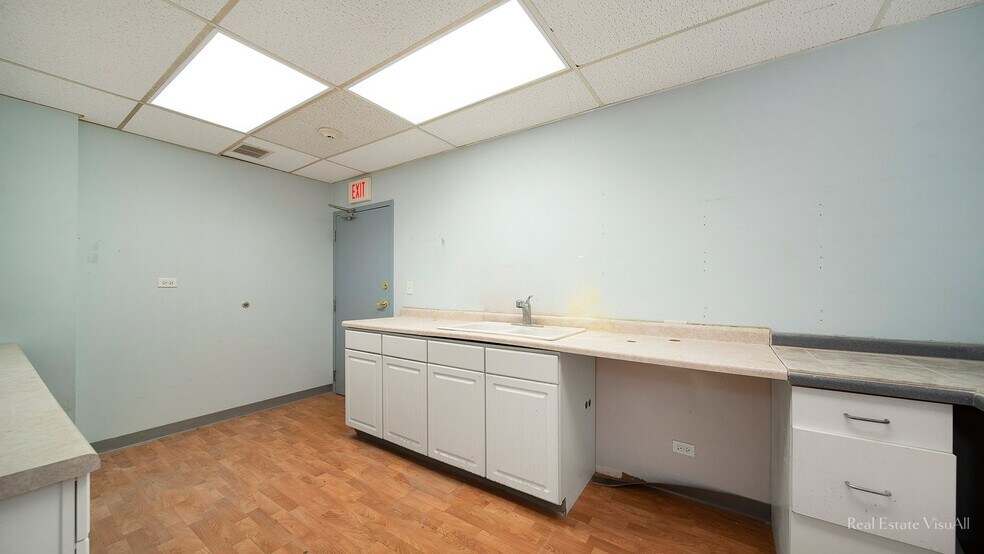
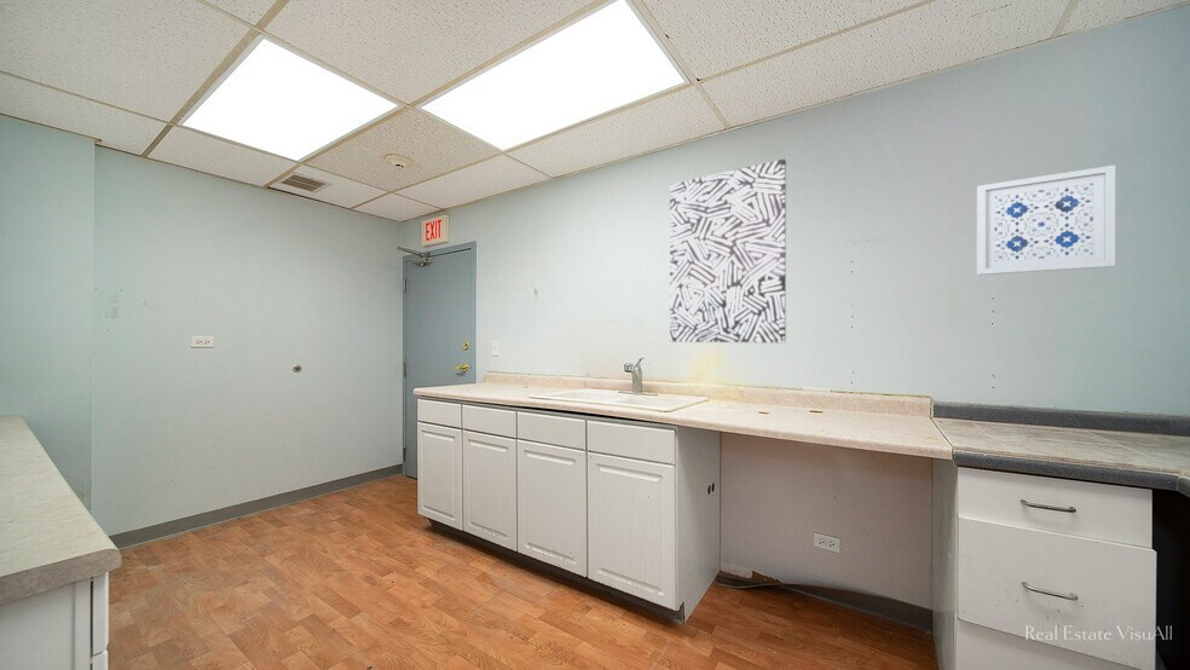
+ wall art (723, 258)
+ wall art (1040, 224)
